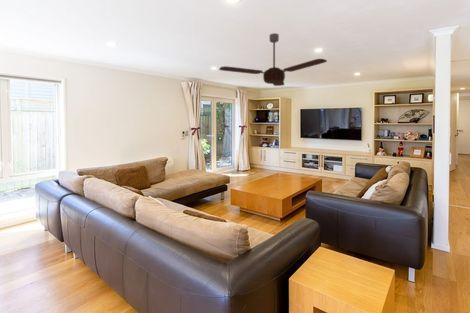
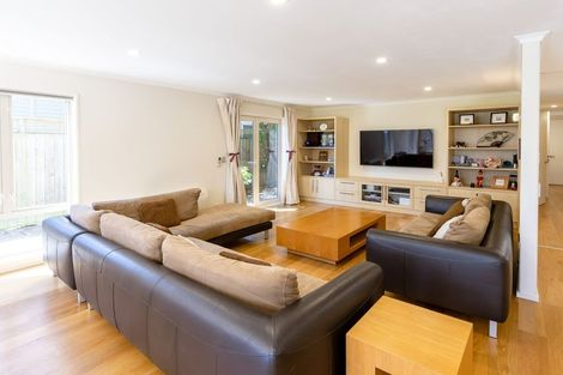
- ceiling fan (273, 61)
